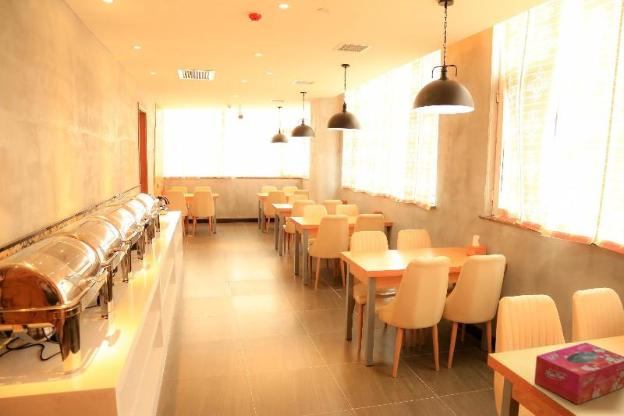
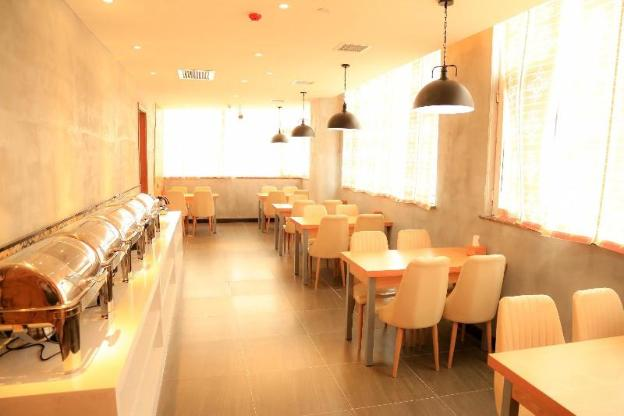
- tissue box (581, 370)
